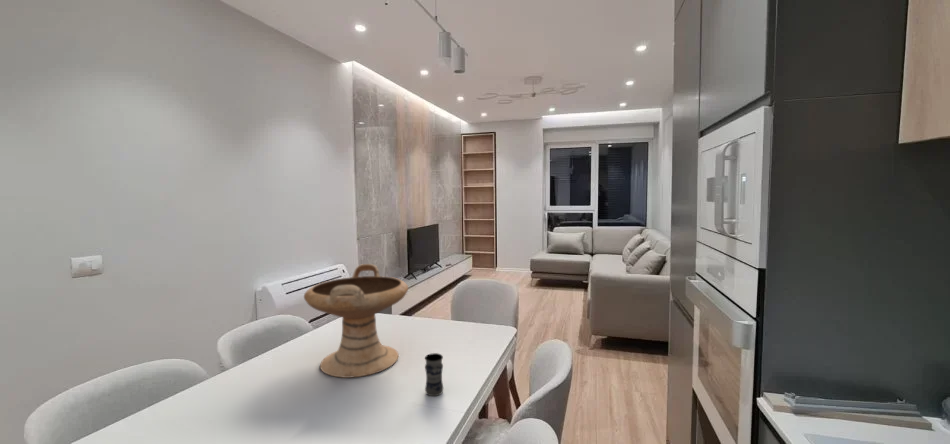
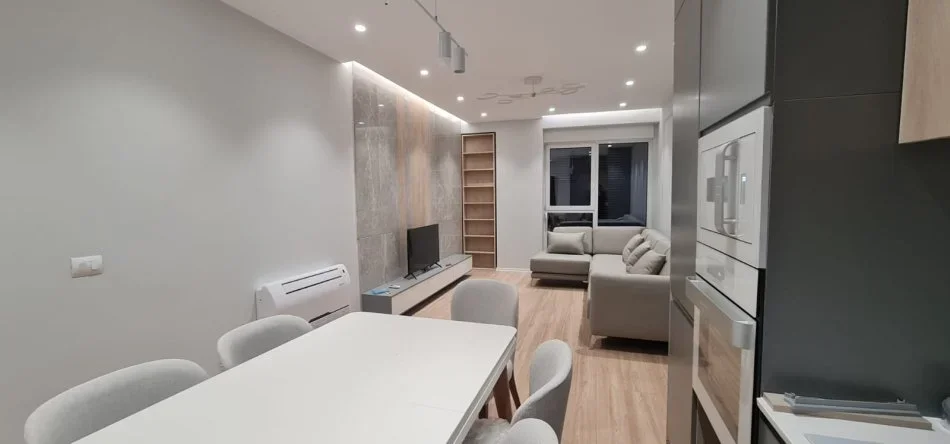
- decorative bowl (359, 317)
- jar (434, 374)
